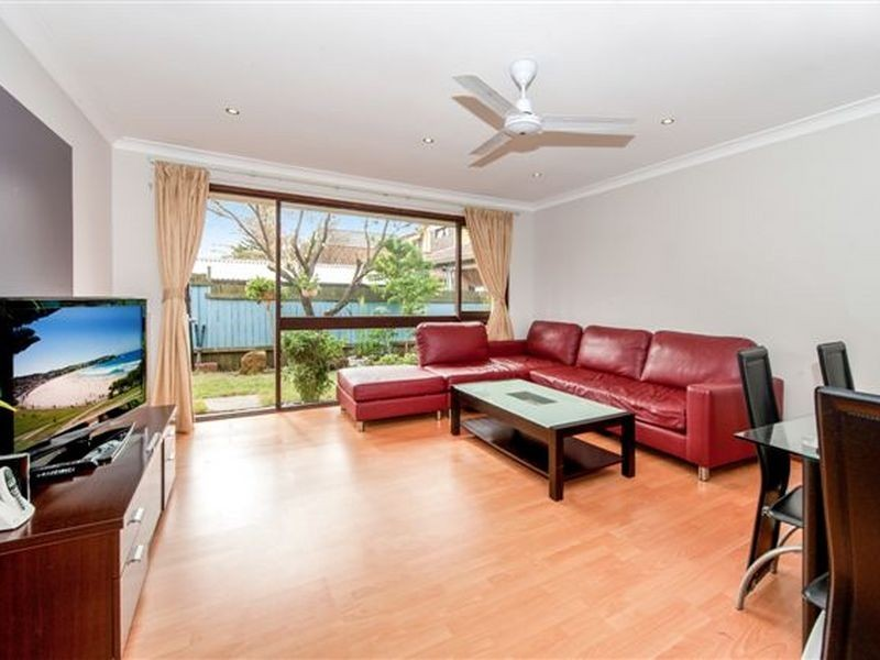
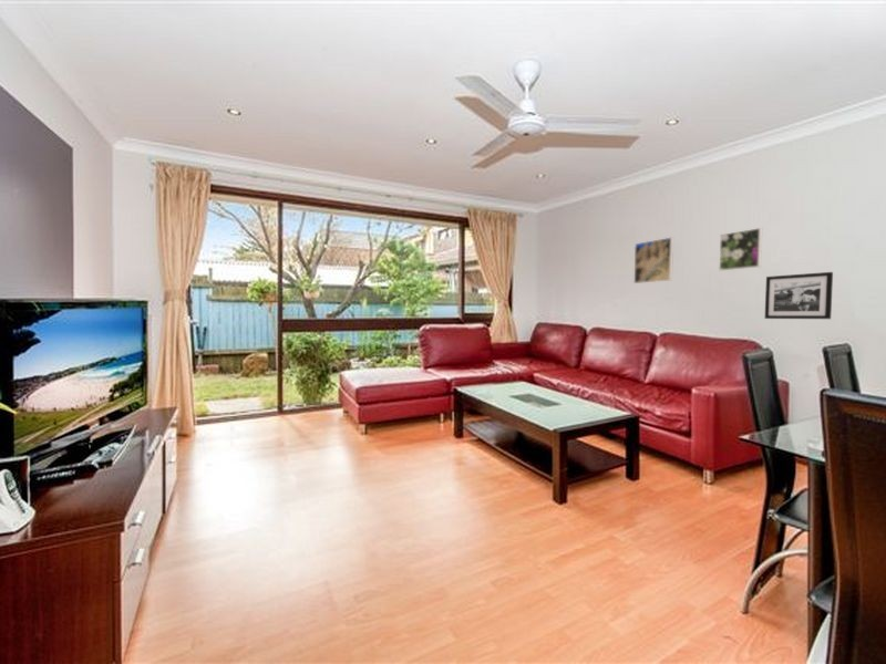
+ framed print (740, 250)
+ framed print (652, 261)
+ picture frame (796, 297)
